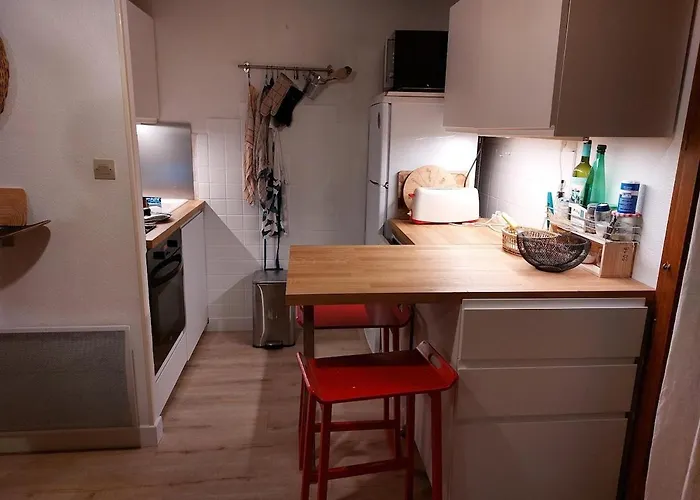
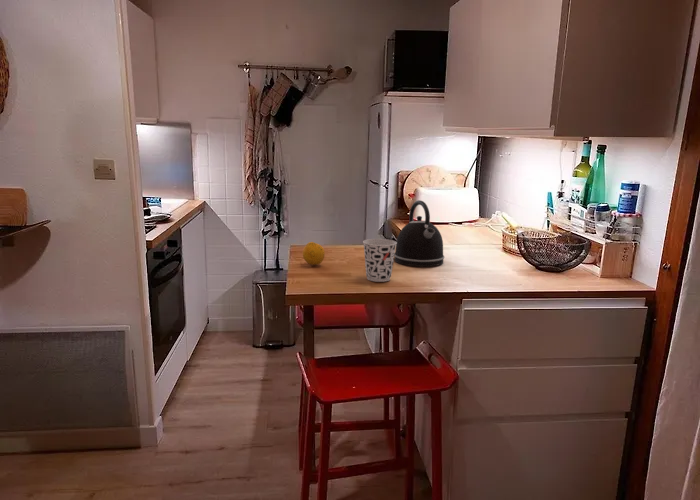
+ cup (379, 260)
+ fruit (313, 253)
+ kettle (420, 231)
